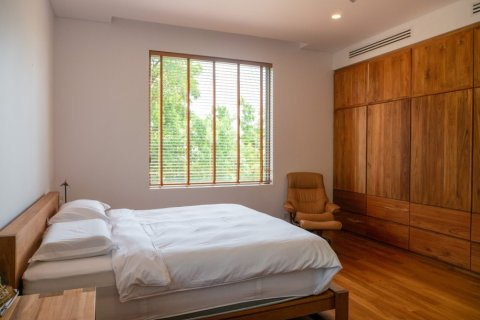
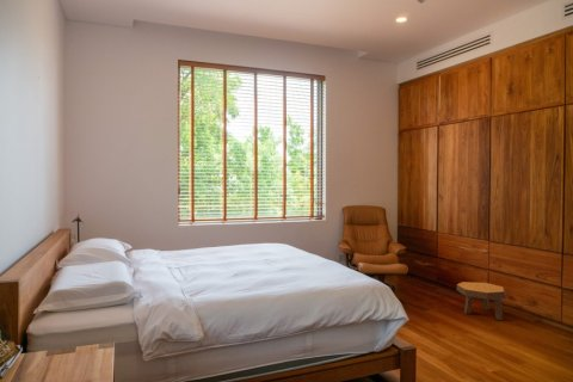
+ footstool (480, 297)
